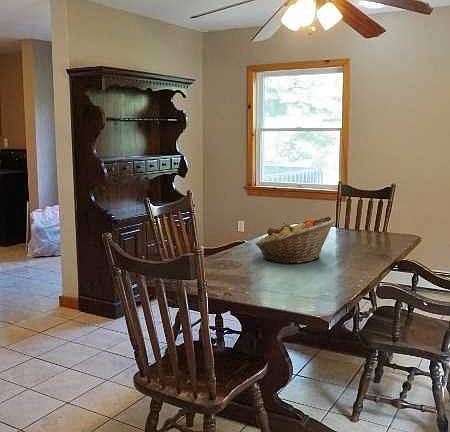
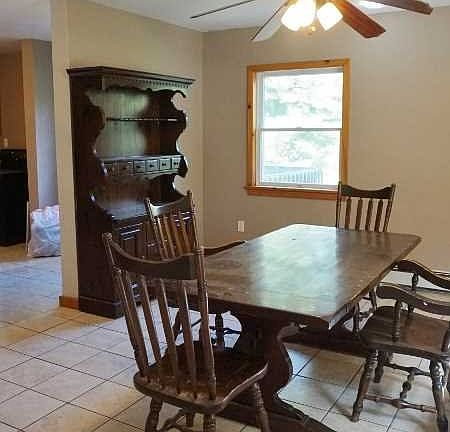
- fruit basket (295, 237)
